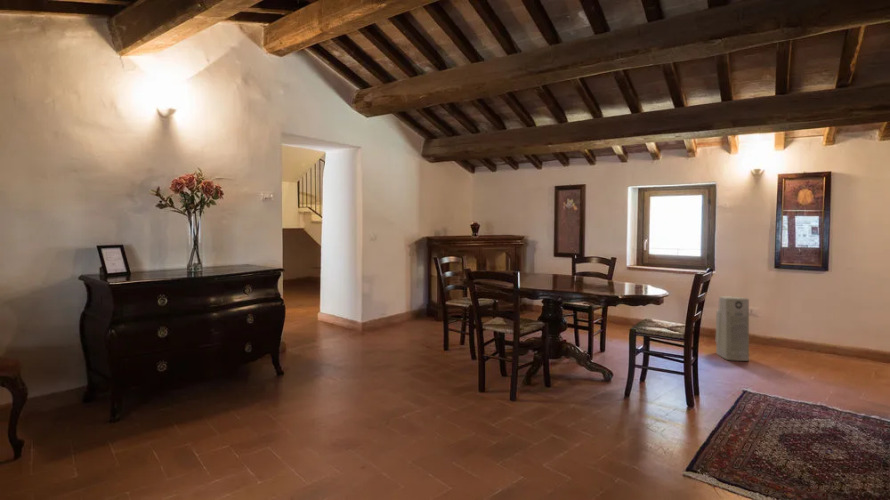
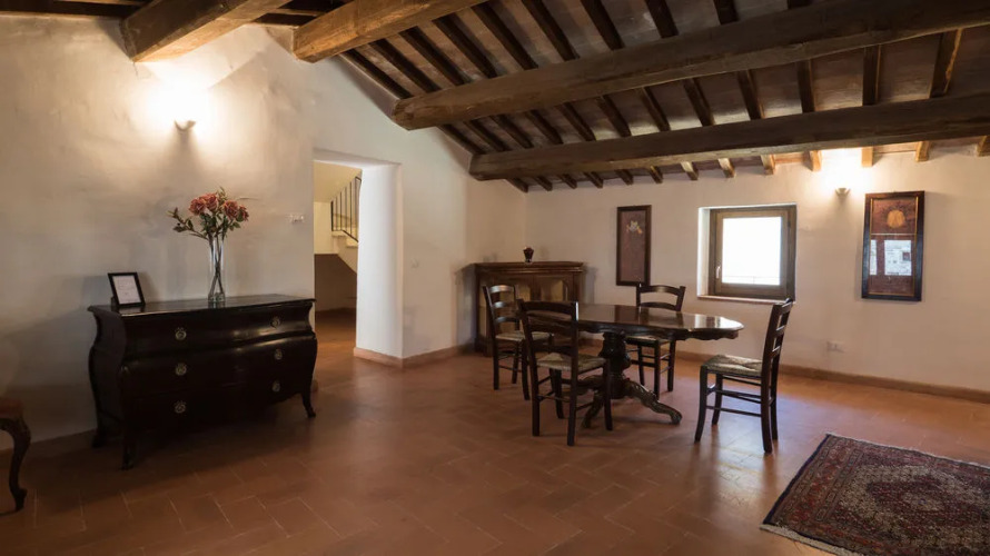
- air purifier (731, 326)
